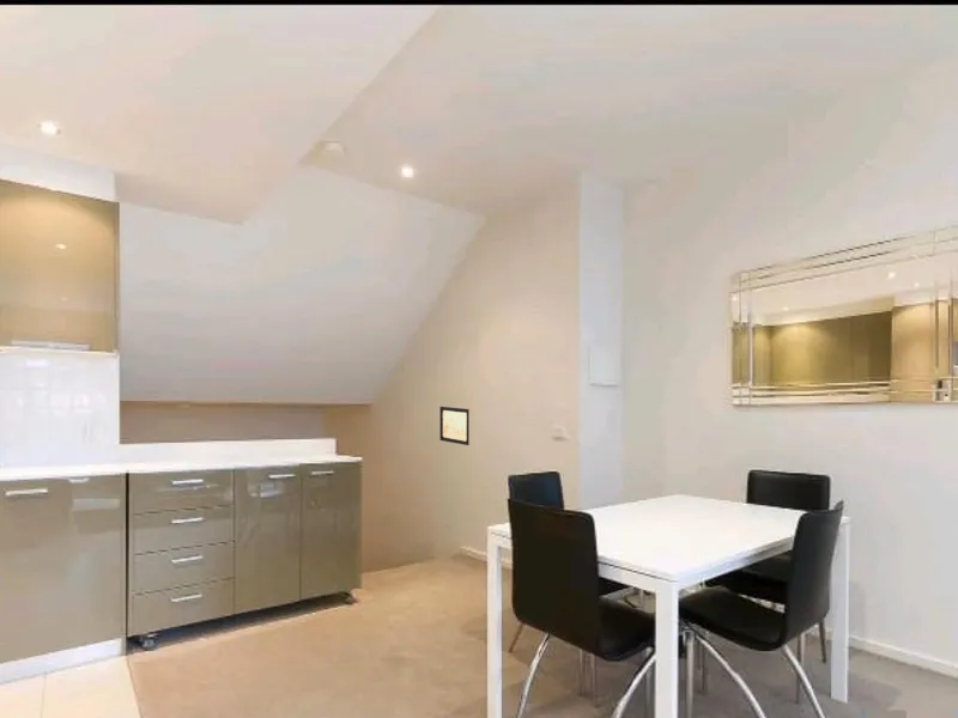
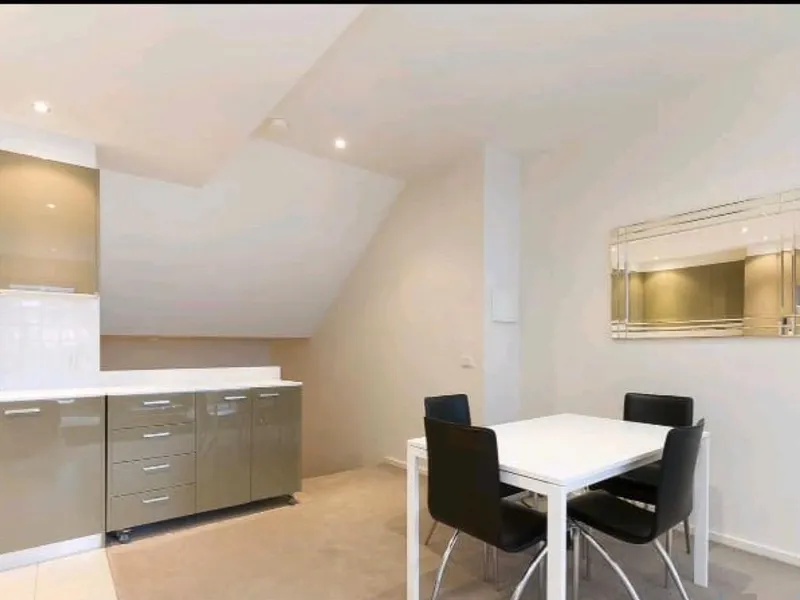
- wall art (454, 425)
